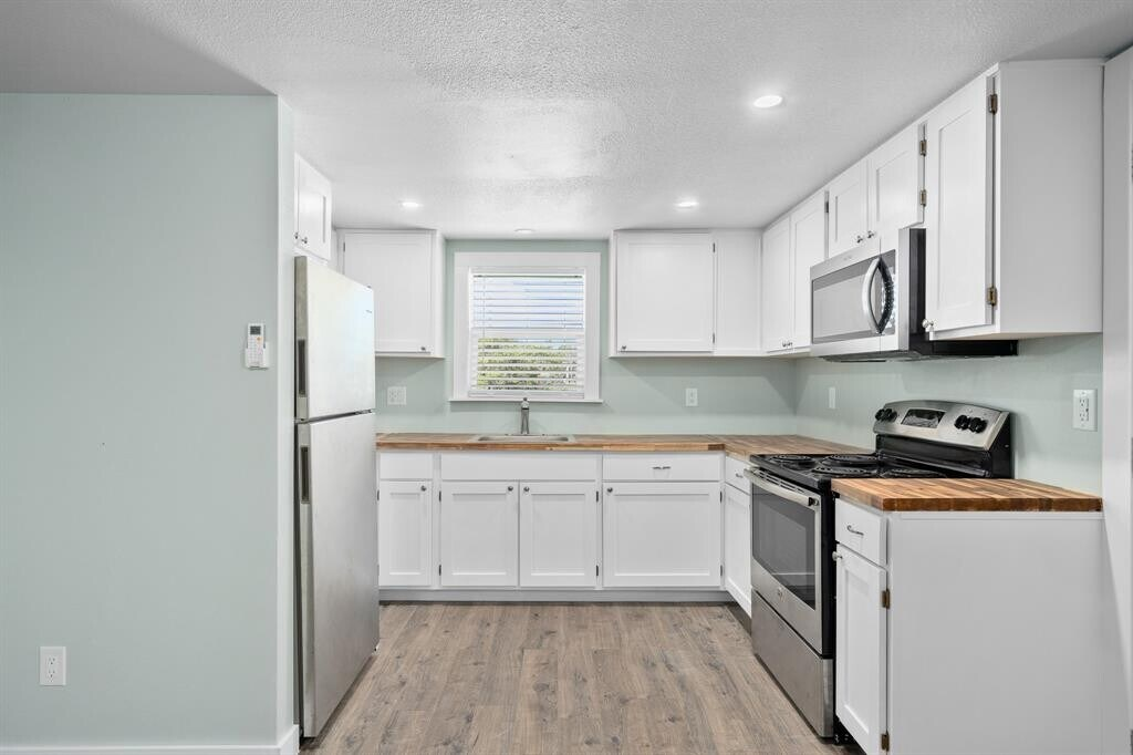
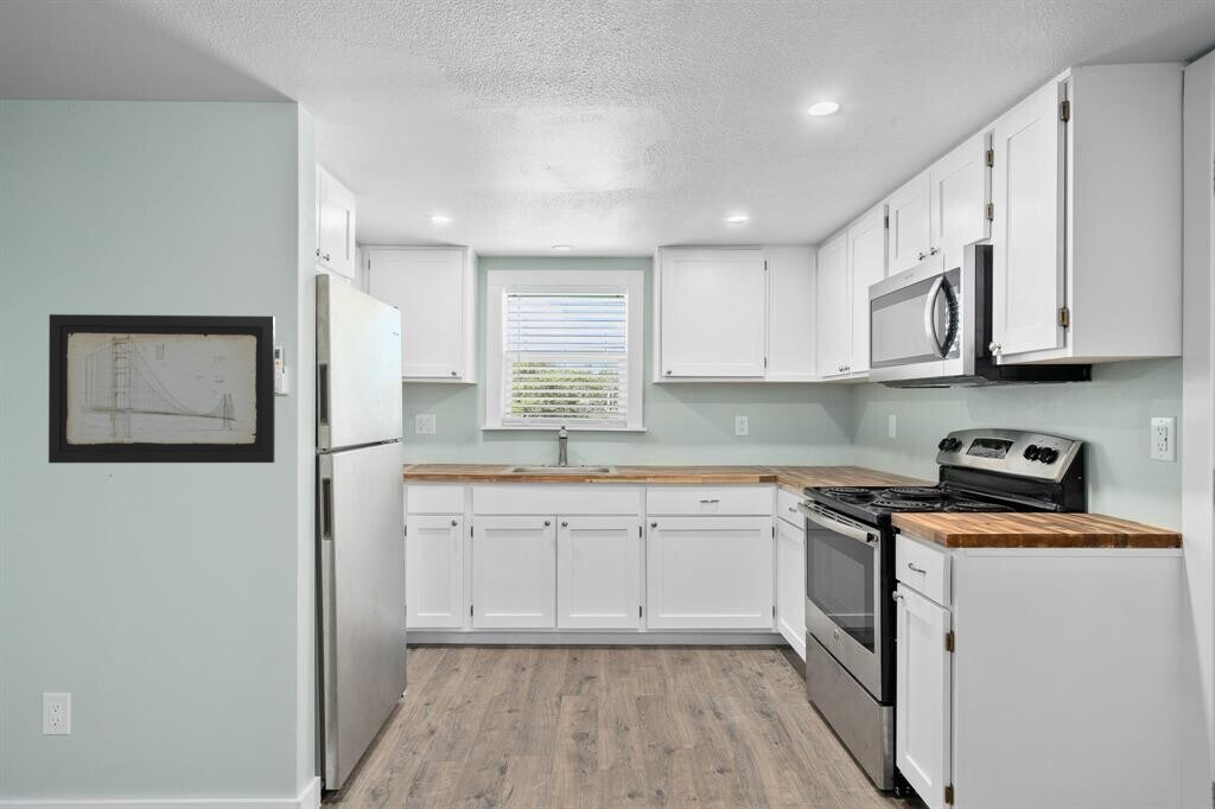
+ wall art (163, 389)
